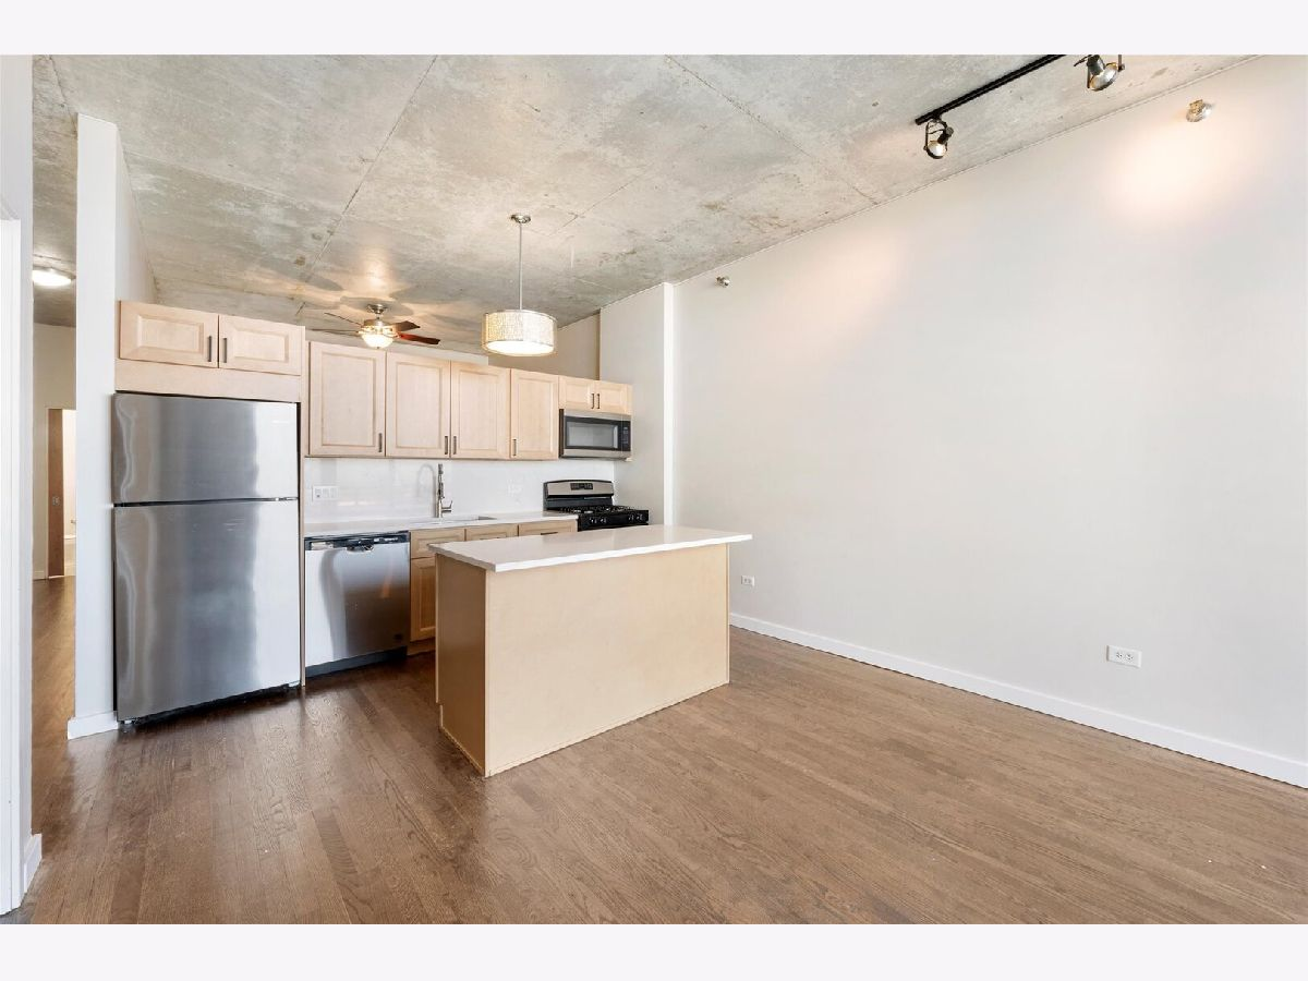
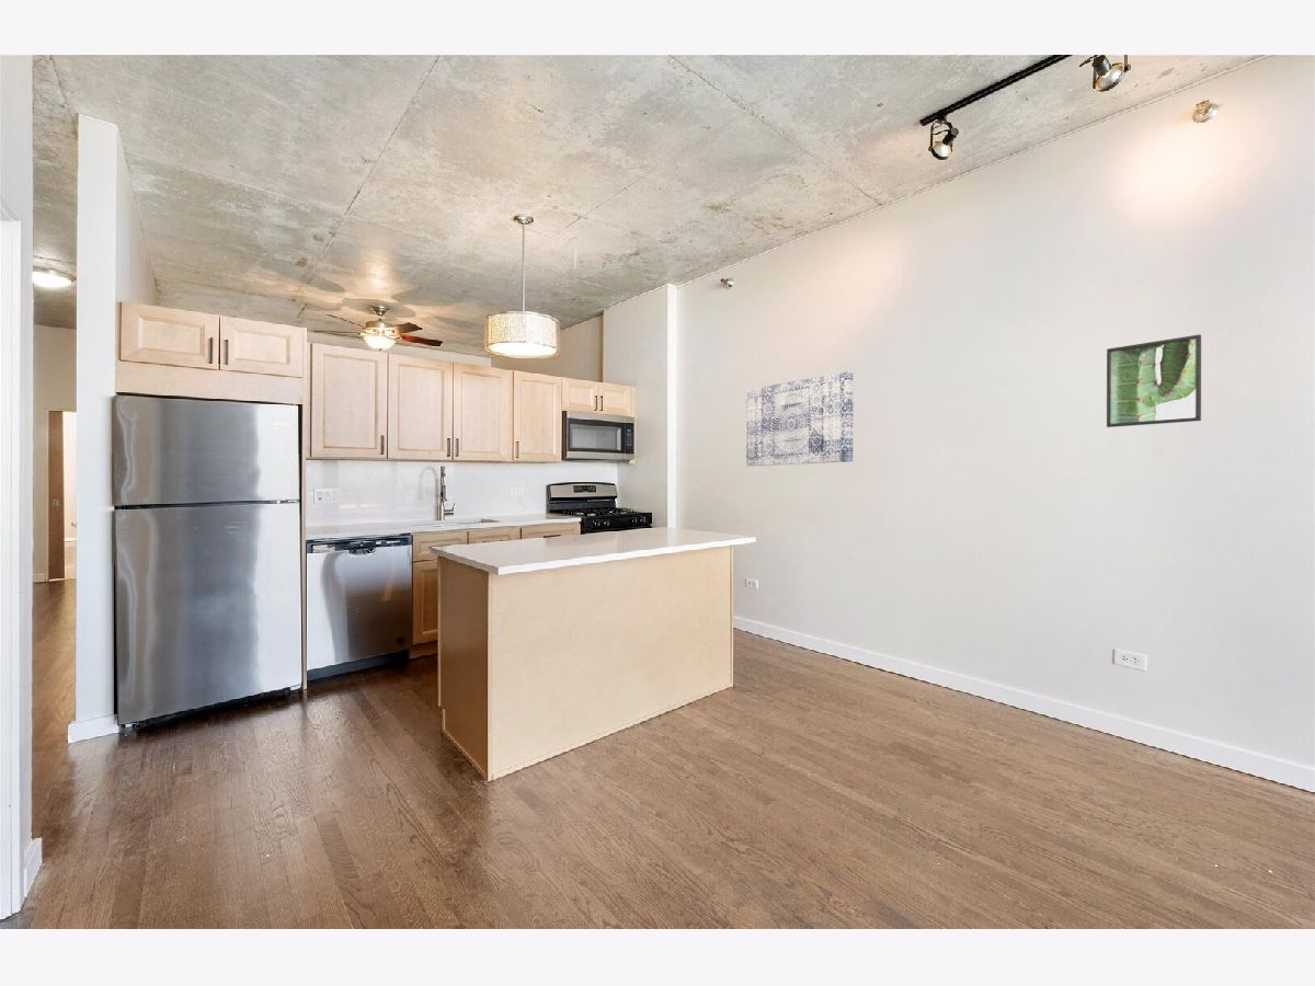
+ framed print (1152, 382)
+ wall art (794, 423)
